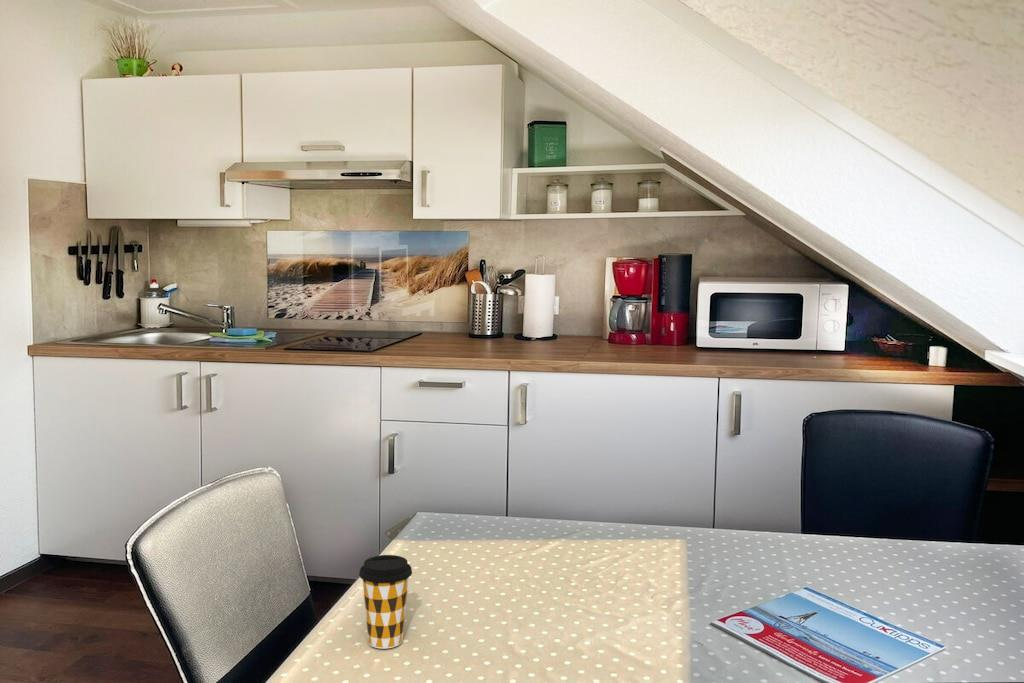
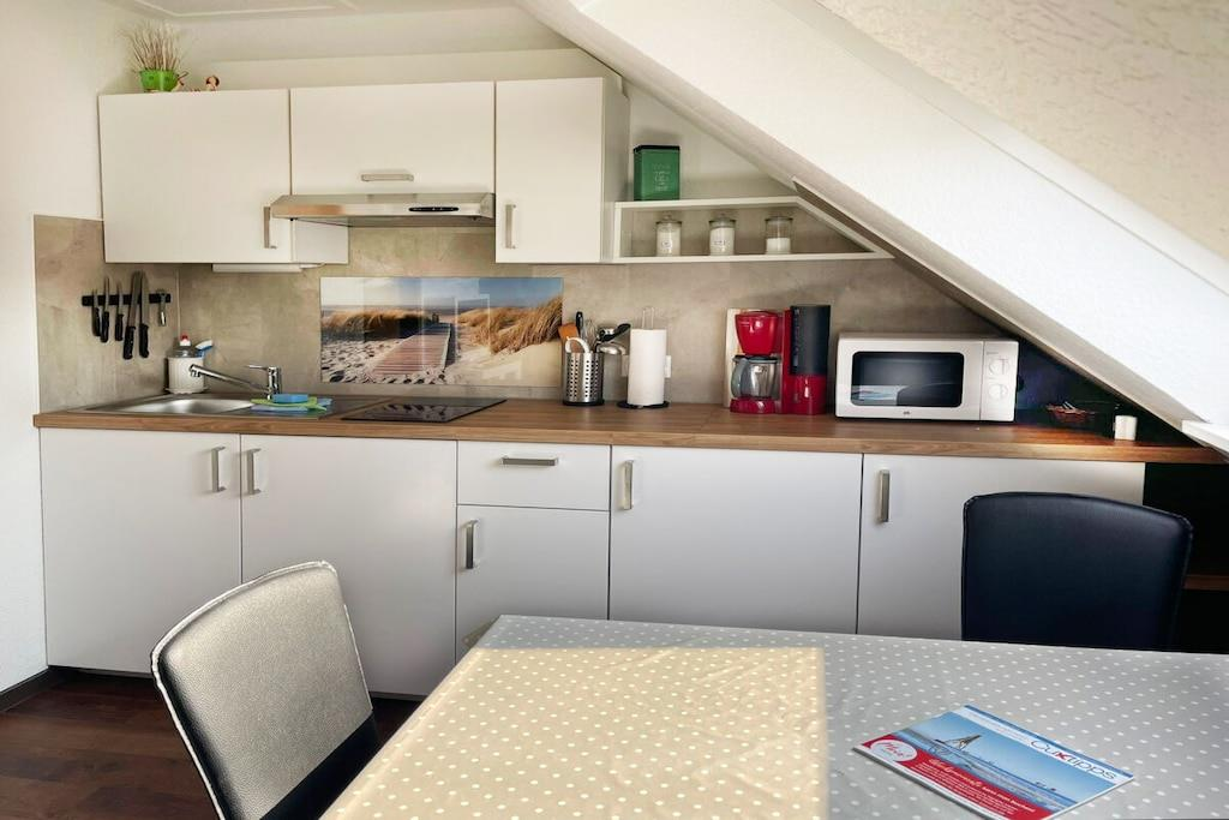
- coffee cup (385, 601)
